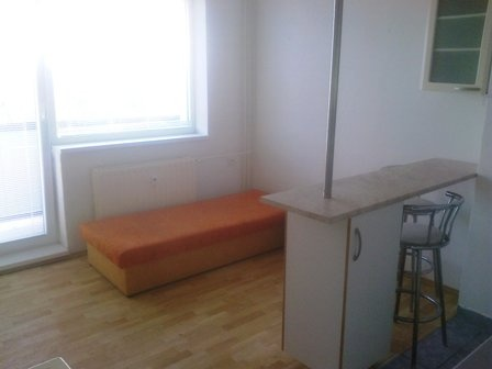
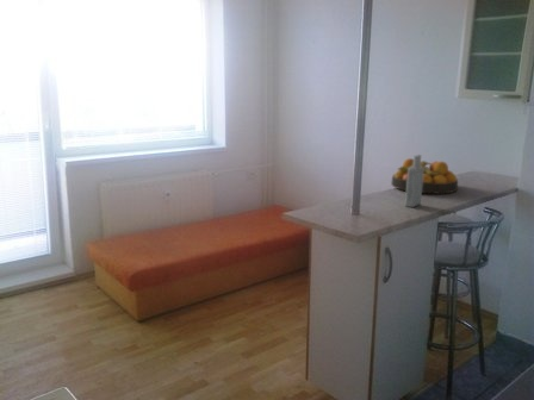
+ fruit bowl (424, 173)
+ bottle (415, 180)
